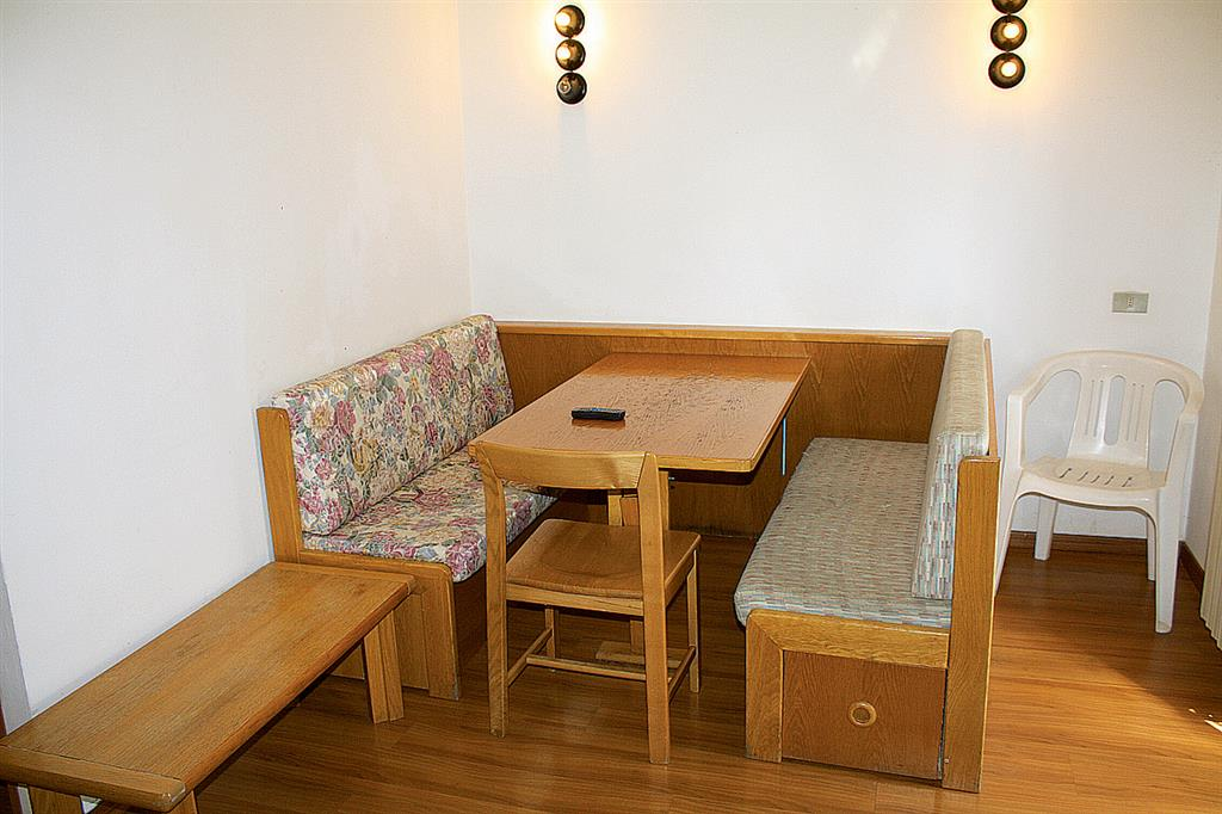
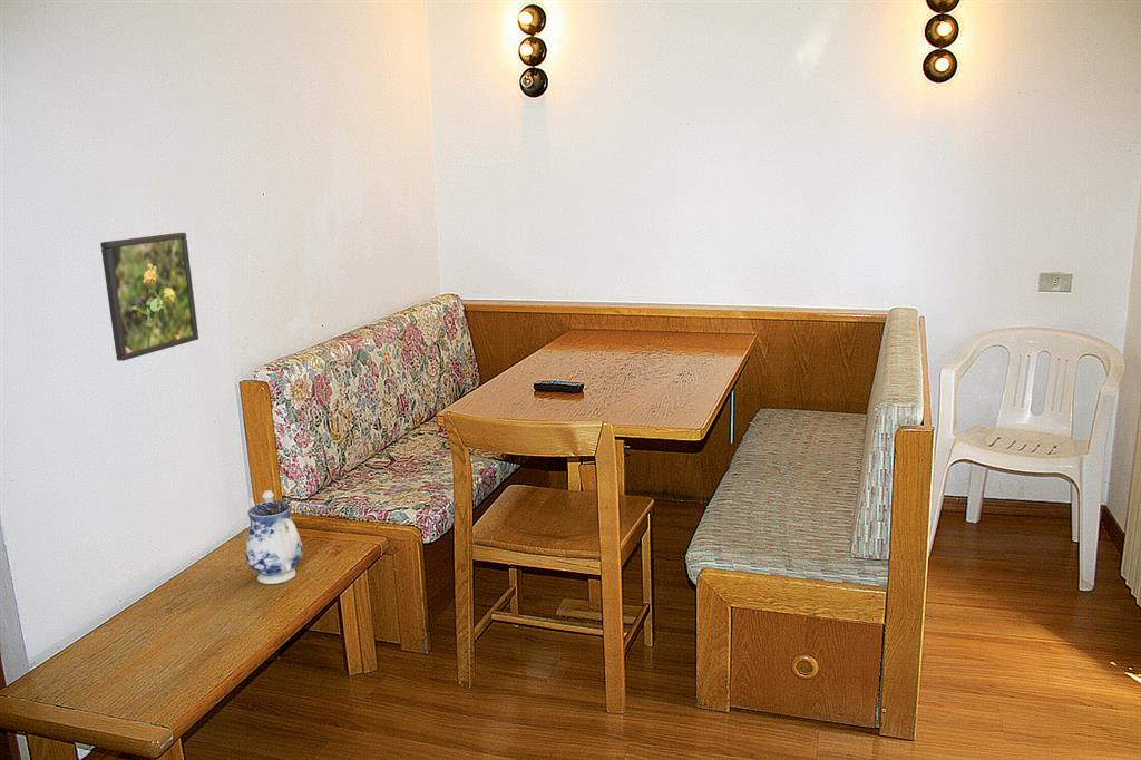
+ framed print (153, 293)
+ teapot (272, 534)
